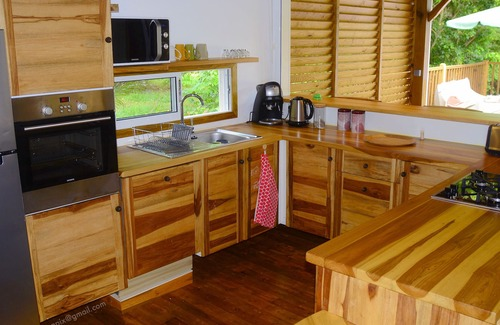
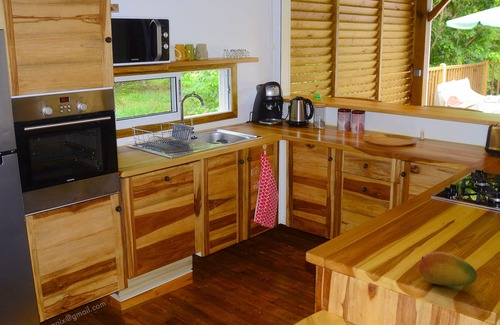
+ fruit (447, 269)
